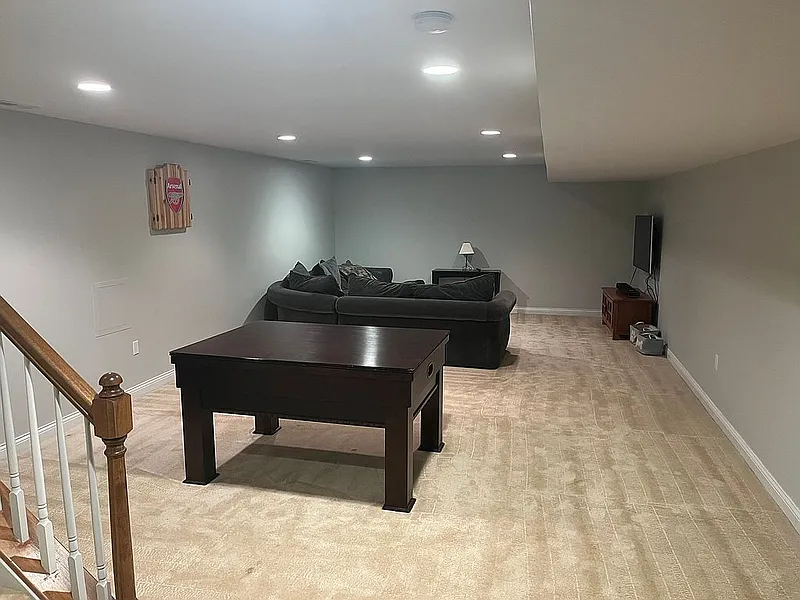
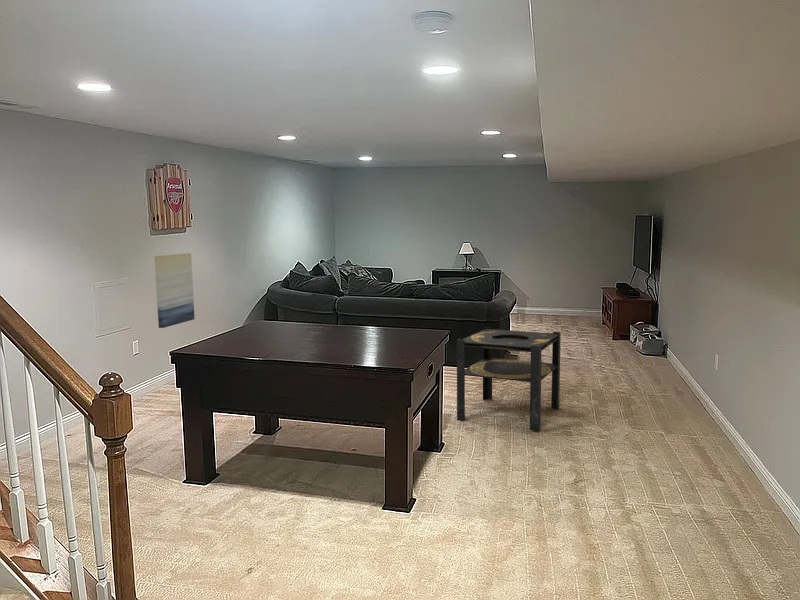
+ side table (509, 375)
+ wall art (175, 289)
